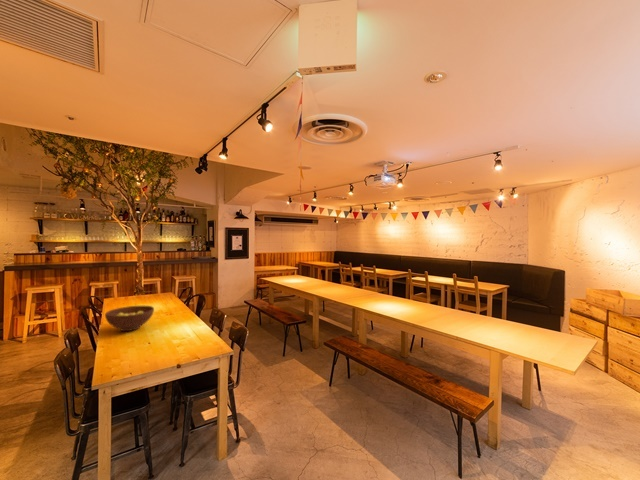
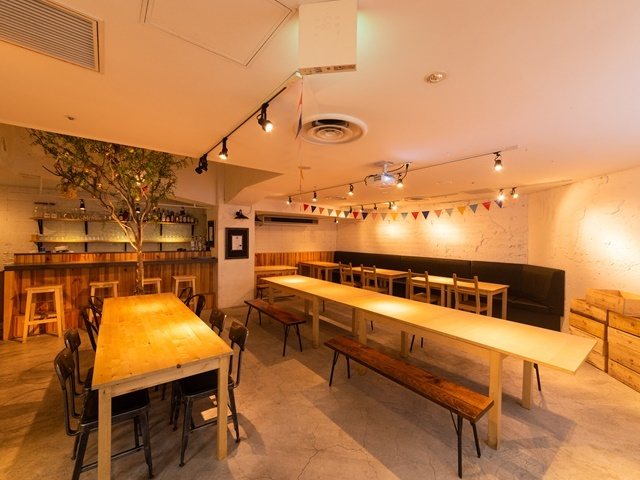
- fruit bowl (130, 319)
